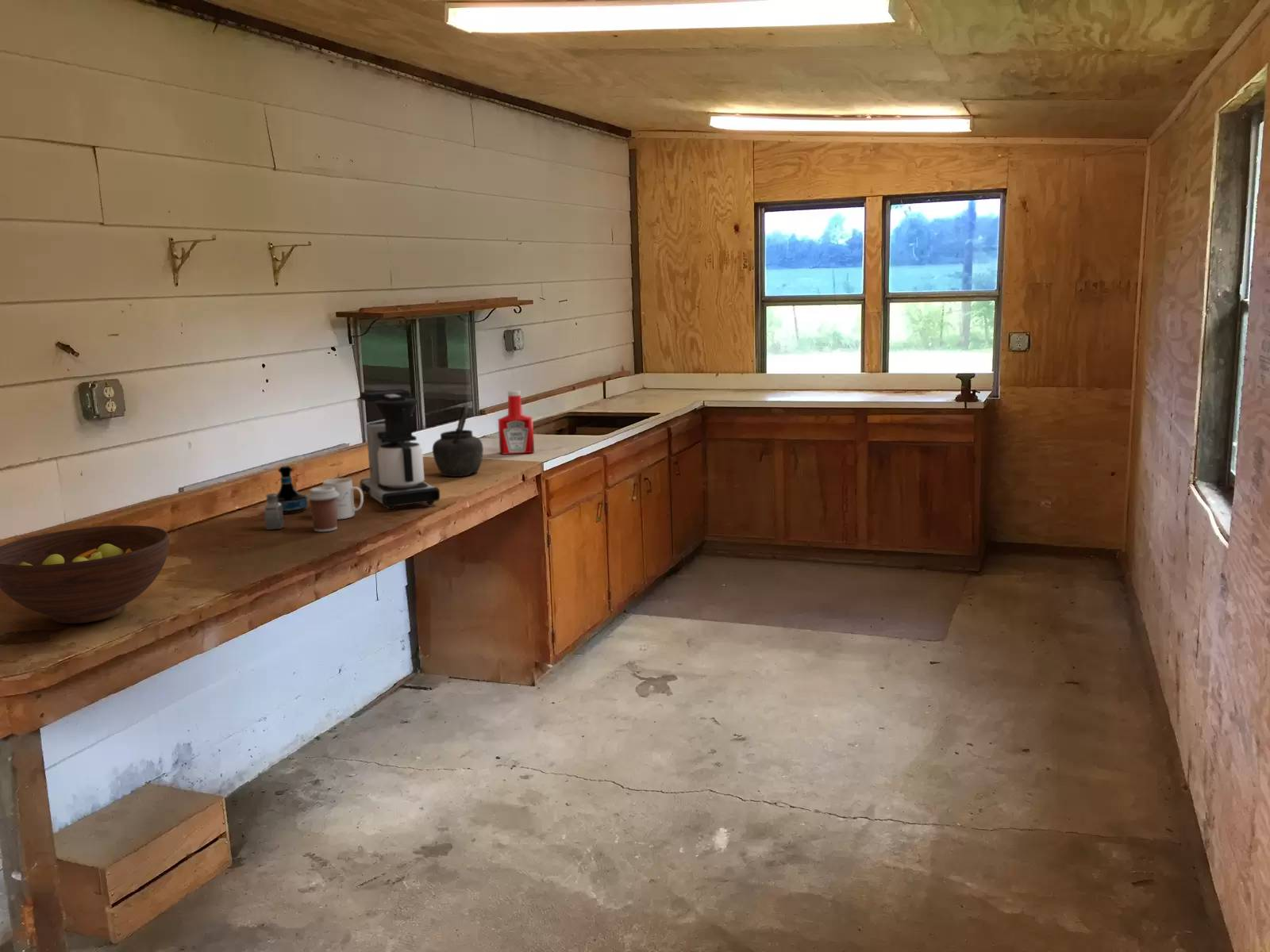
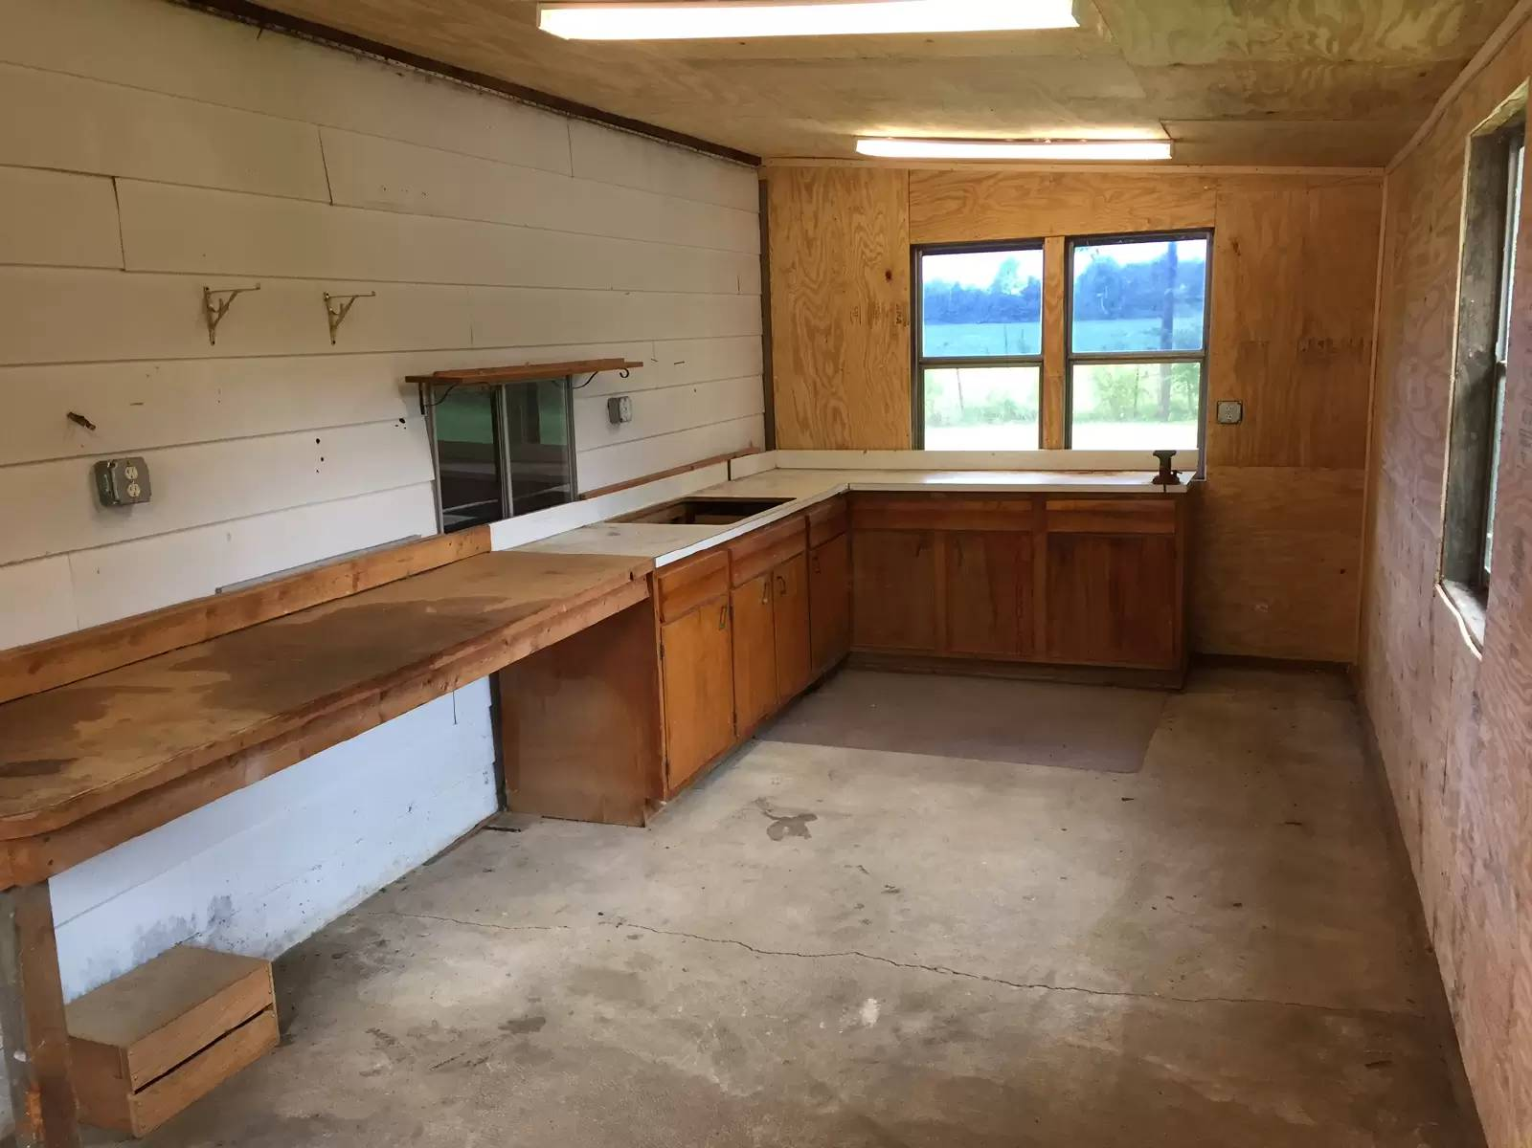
- coffee maker (395, 447)
- fruit bowl (85, 580)
- soap bottle (515, 421)
- saltshaker (273, 511)
- kettle (459, 439)
- tequila bottle (287, 488)
- coffee cup (324, 509)
- mug (344, 498)
